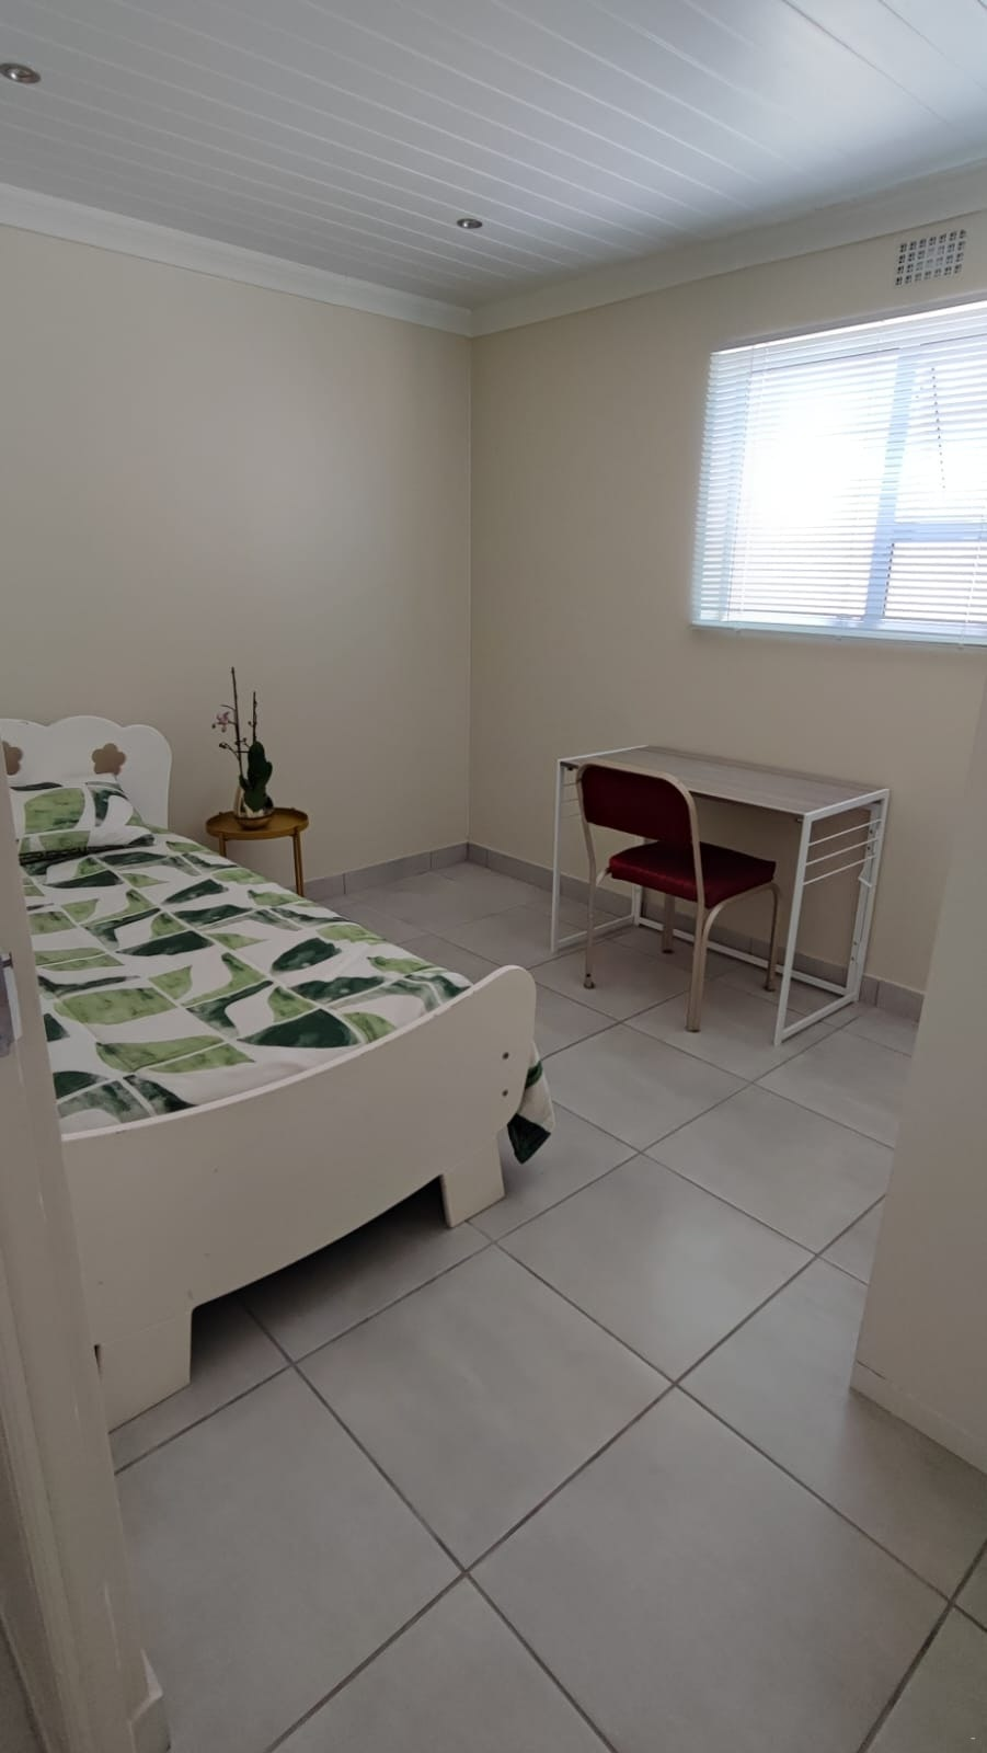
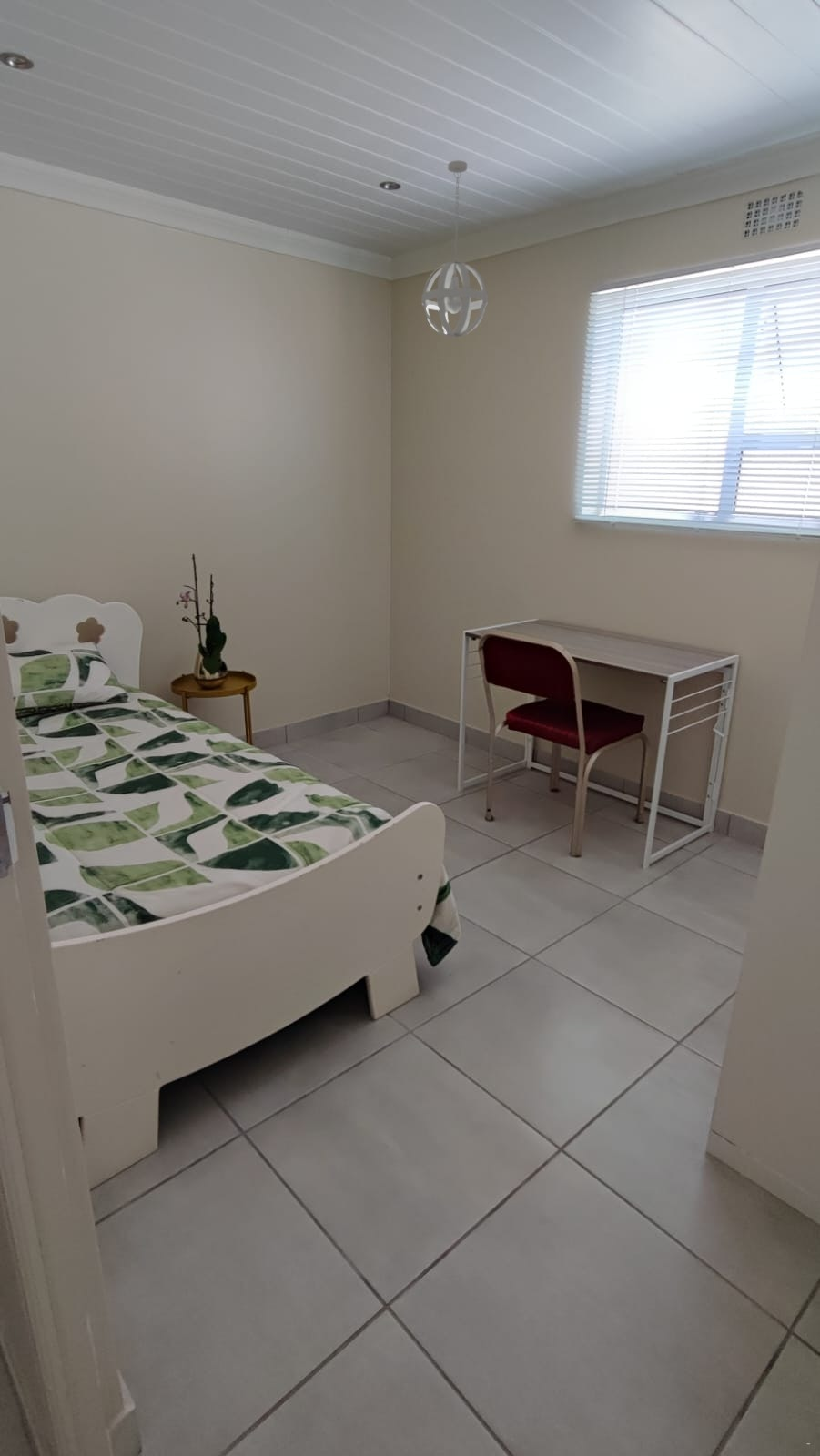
+ pendant light (456, 253)
